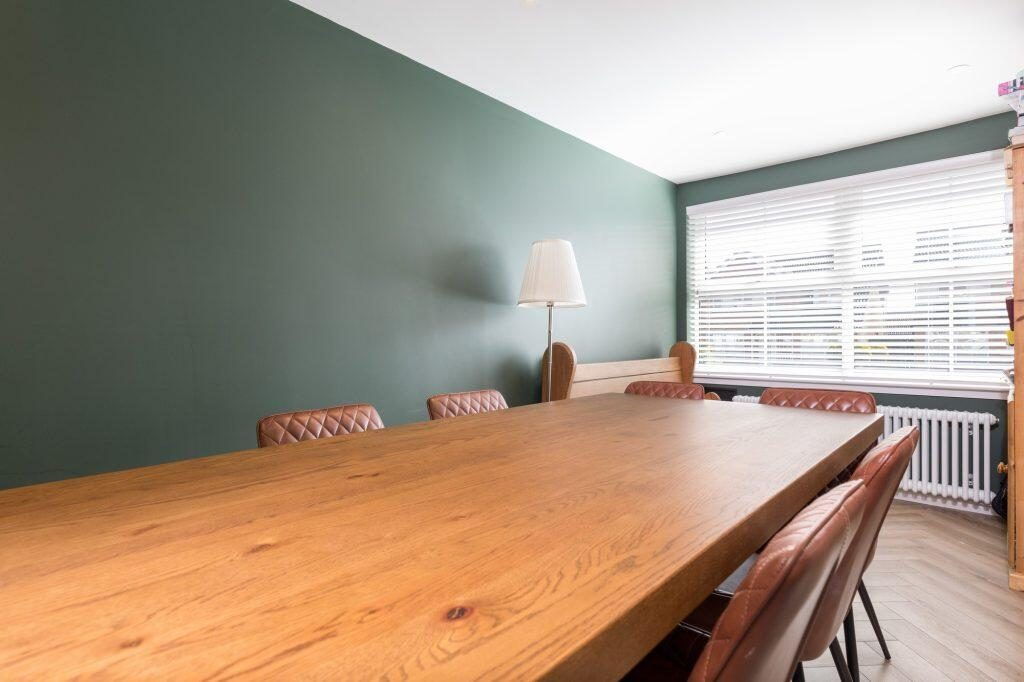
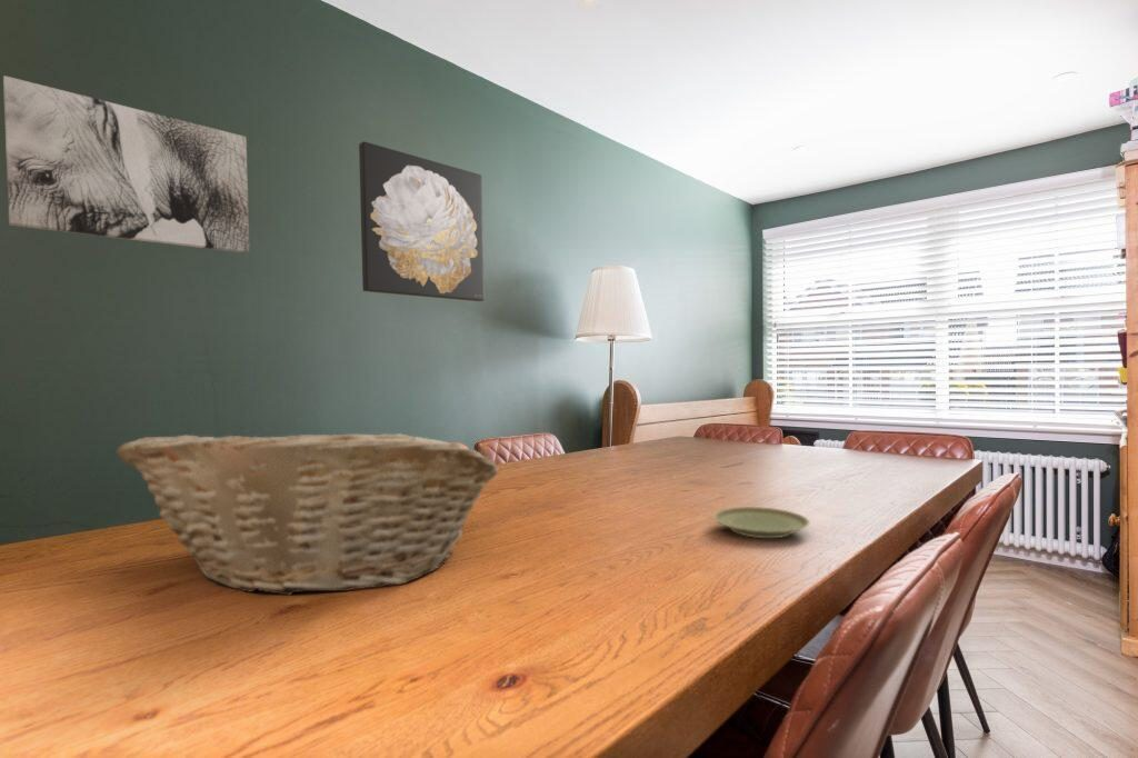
+ wall art (140, 176)
+ fruit basket (323, 491)
+ plate (760, 523)
+ wall art (426, 228)
